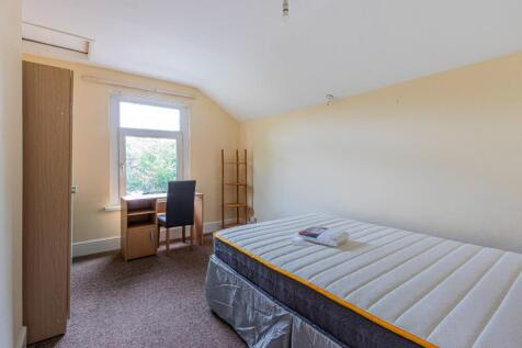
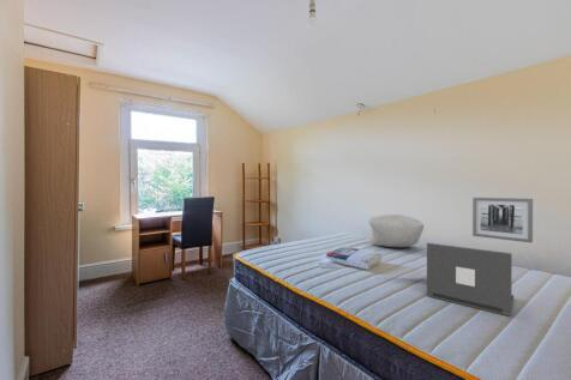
+ wall art (500, 218)
+ pillow (393, 230)
+ laptop (469, 270)
